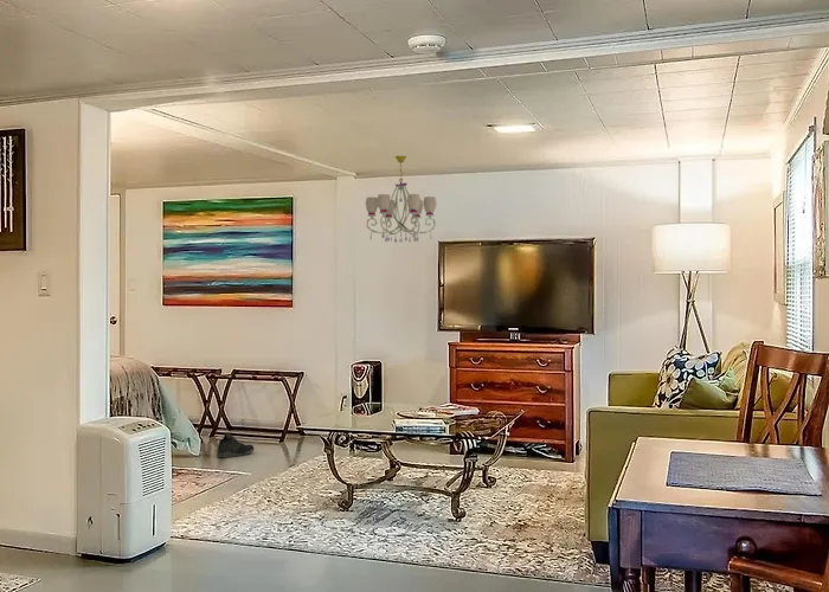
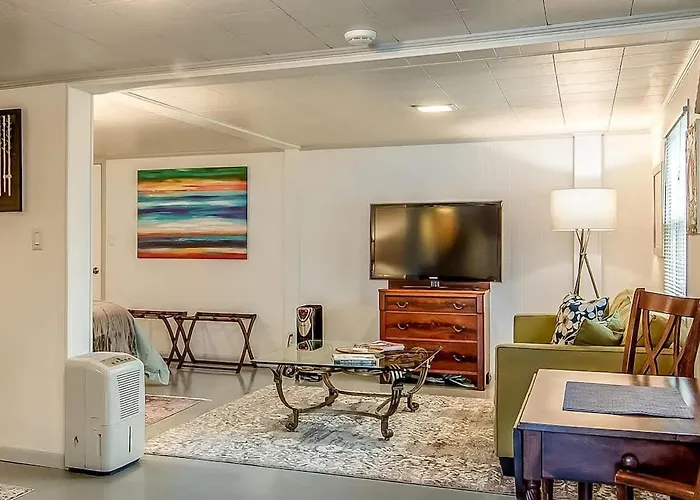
- chandelier (400, 199)
- sneaker (236, 443)
